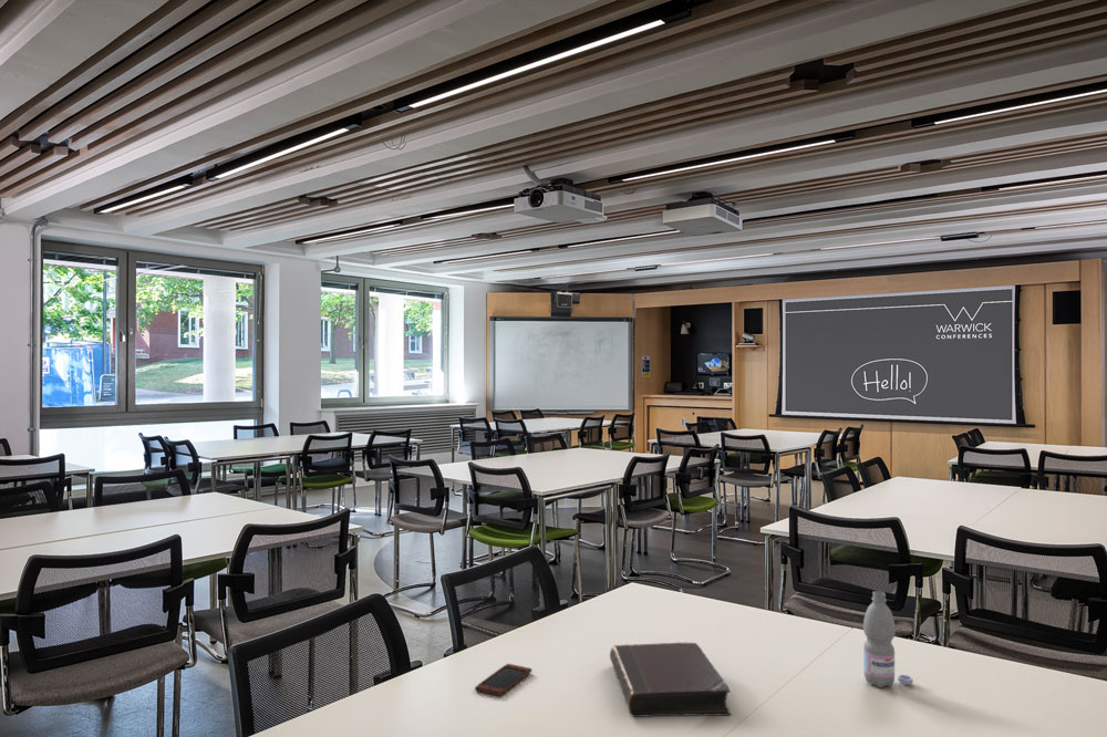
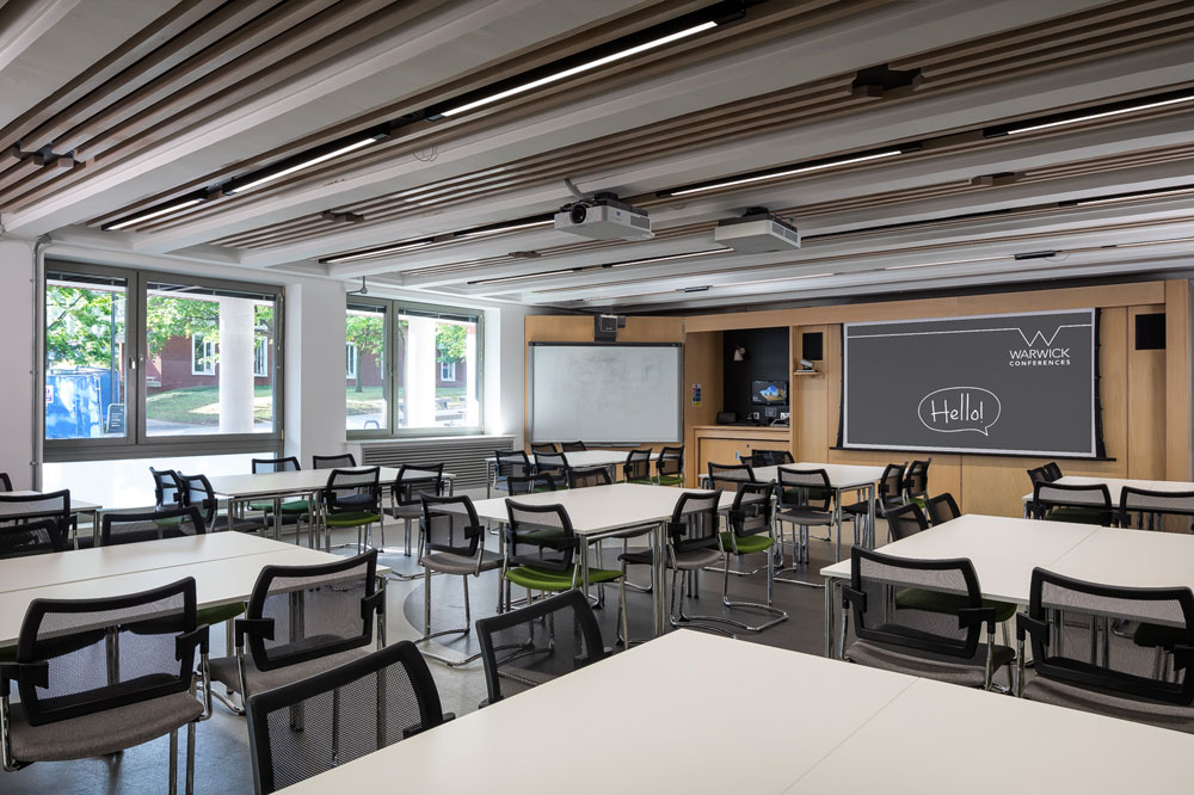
- book (665, 675)
- water bottle (888, 637)
- smartphone (504, 678)
